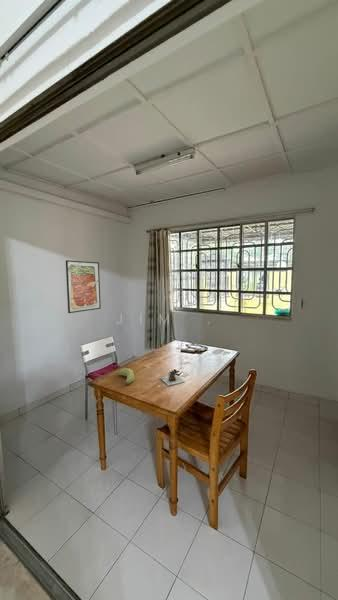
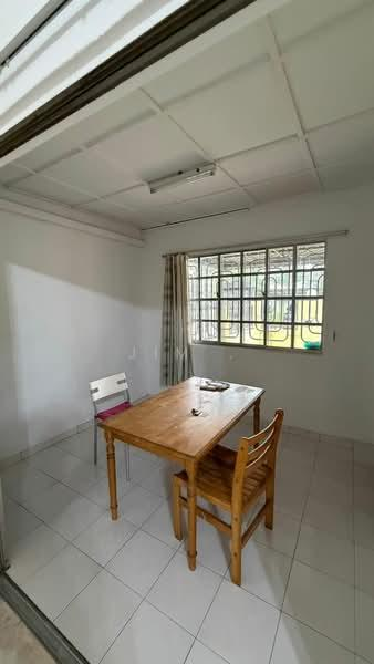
- teapot (172, 375)
- banana (123, 374)
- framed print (84, 286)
